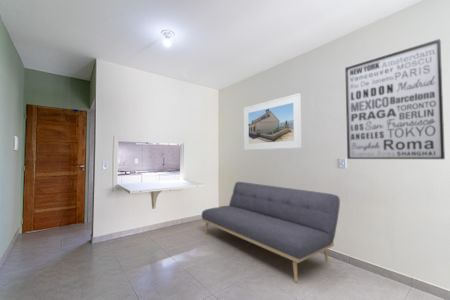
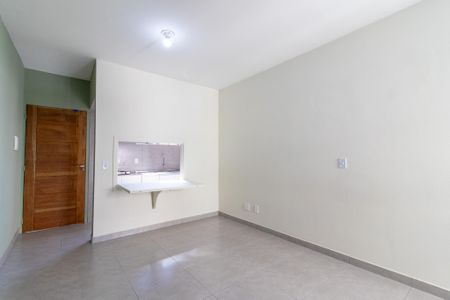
- sofa (260, 216)
- wall art (388, 107)
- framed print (268, 125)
